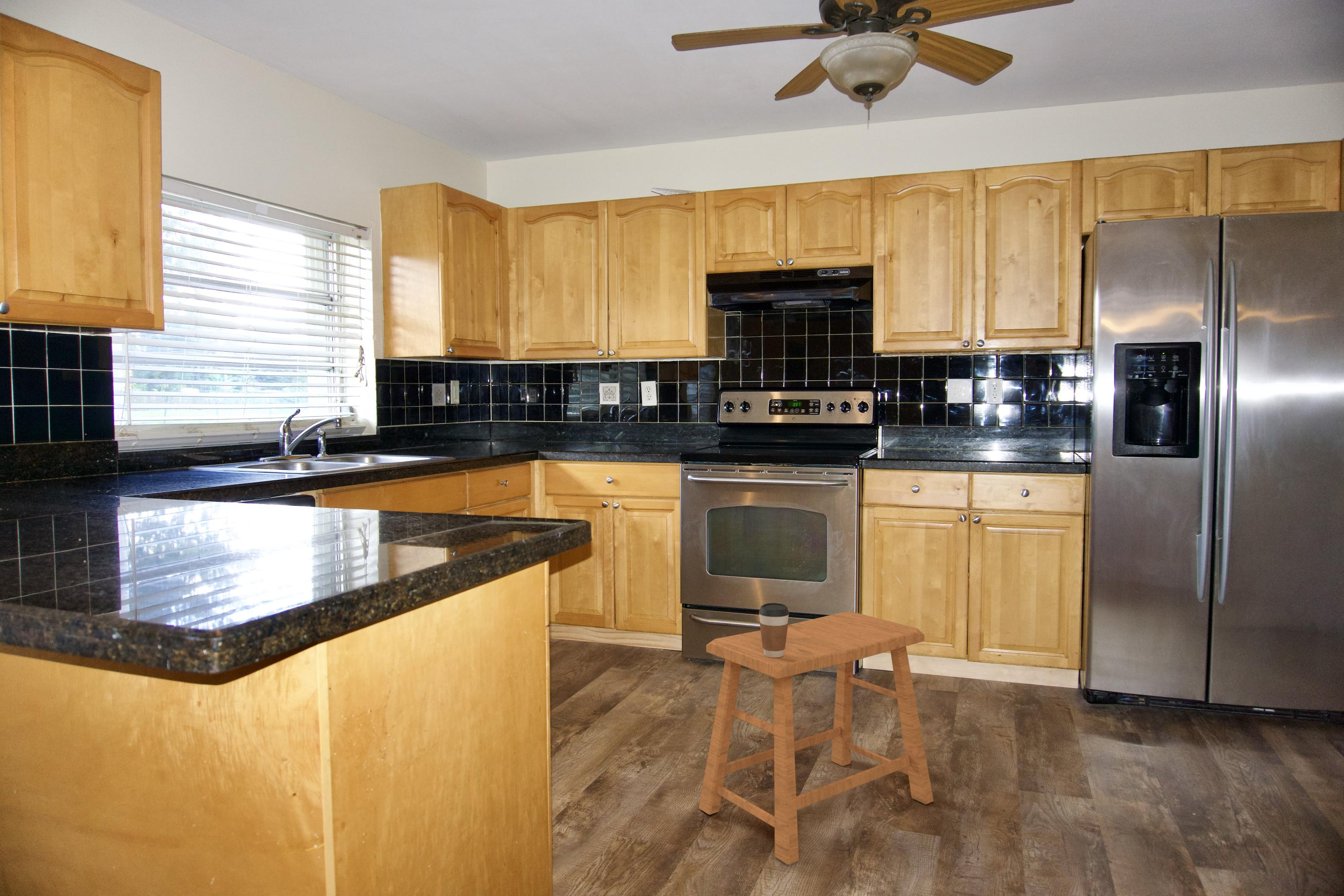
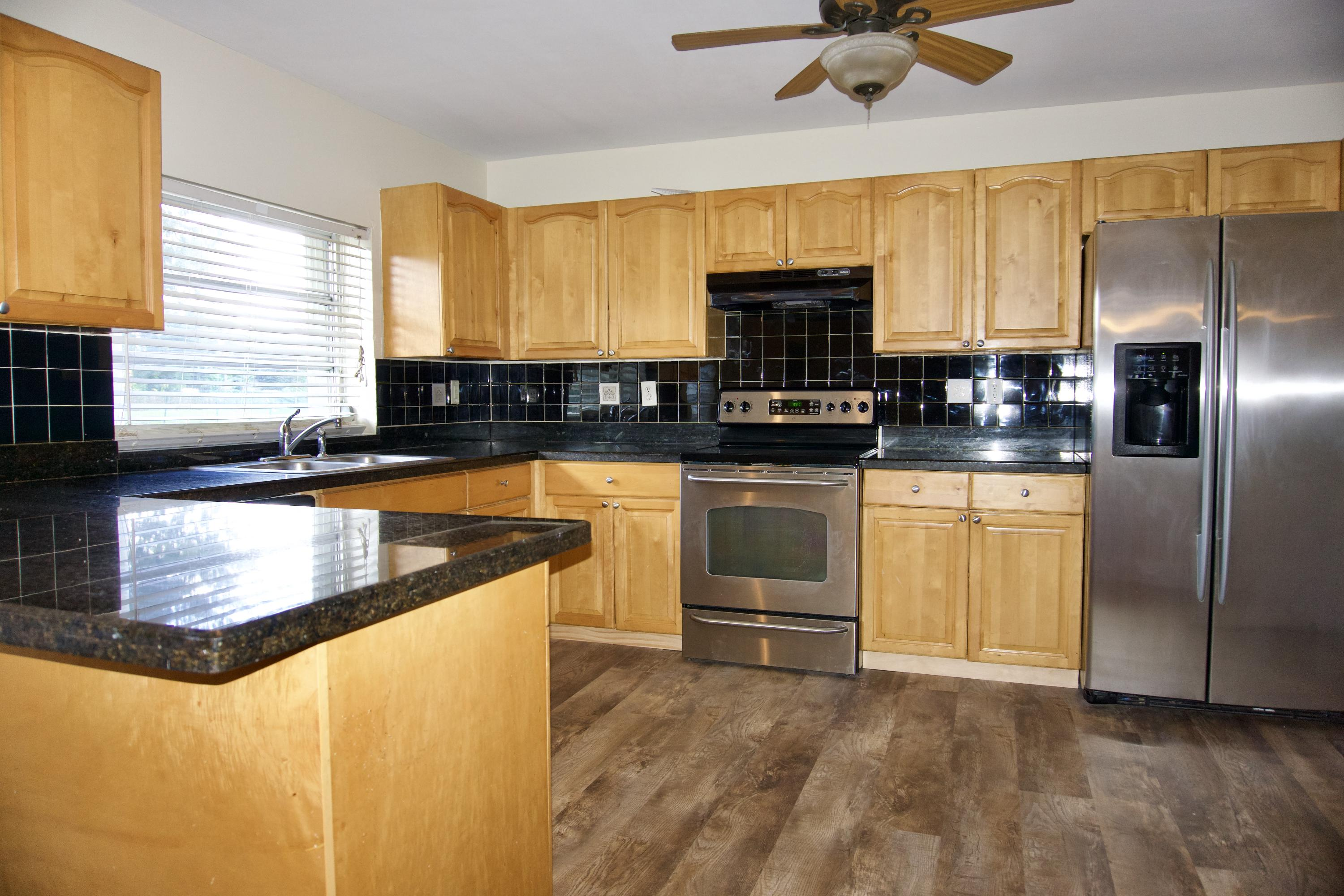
- coffee cup (774, 630)
- stool (821, 732)
